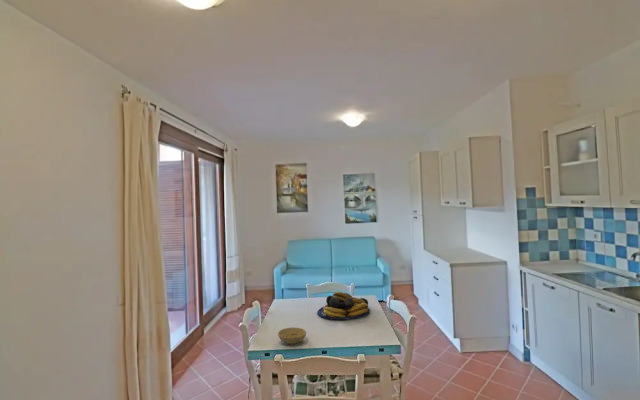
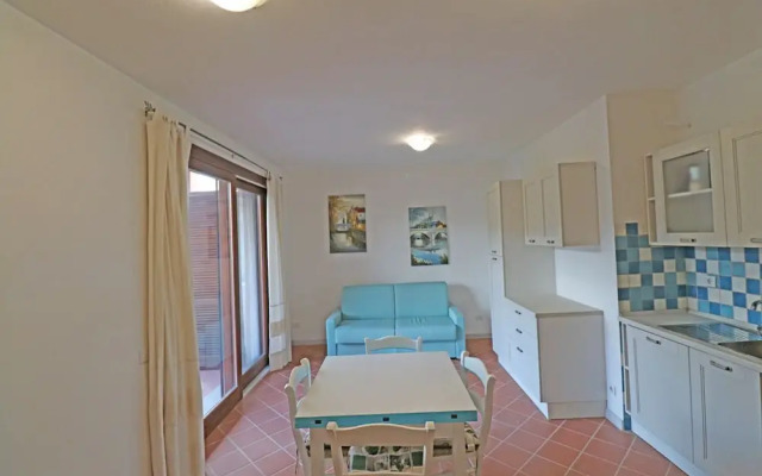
- bowl (292, 336)
- fruit bowl (343, 302)
